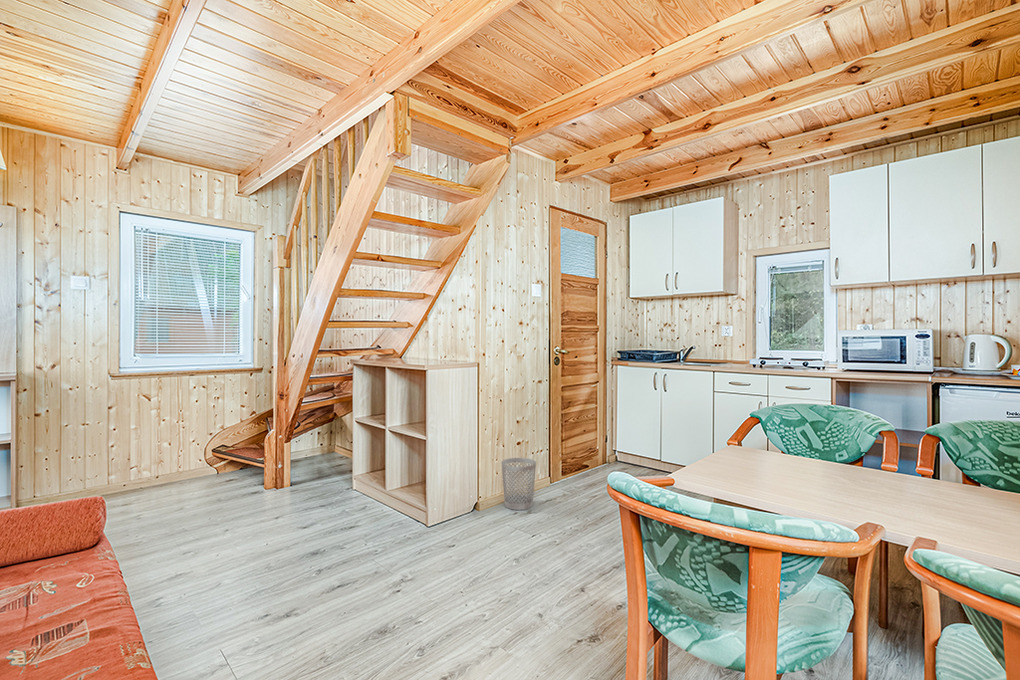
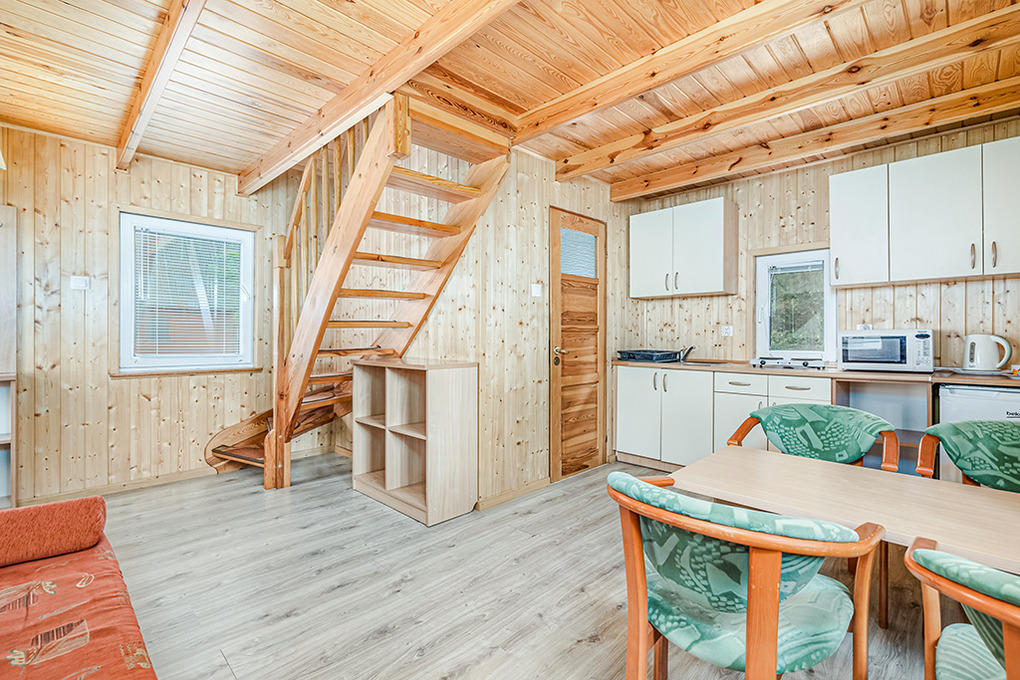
- wastebasket (518, 483)
